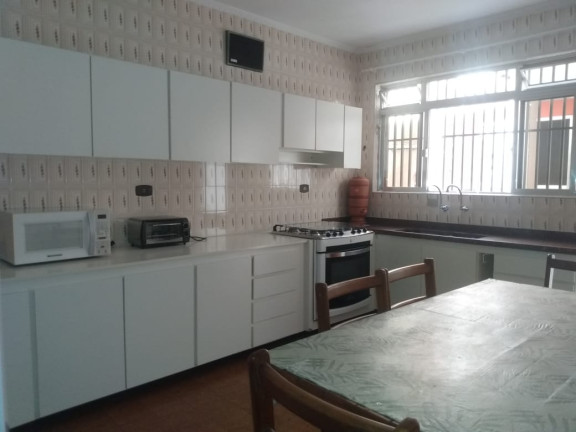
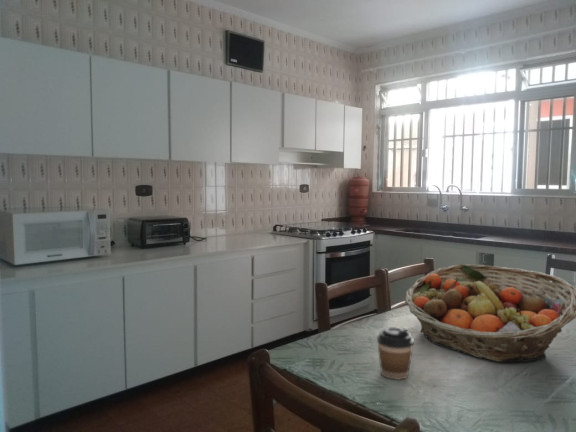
+ coffee cup (395, 350)
+ fruit basket (484, 307)
